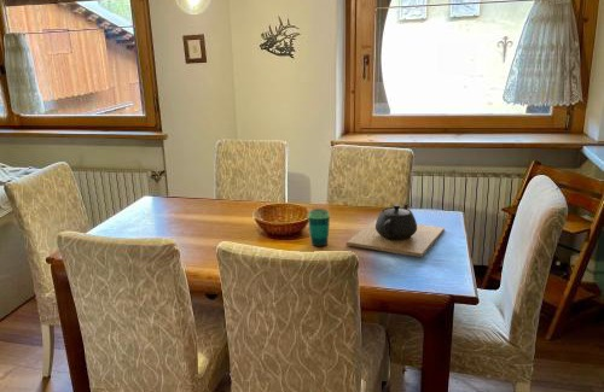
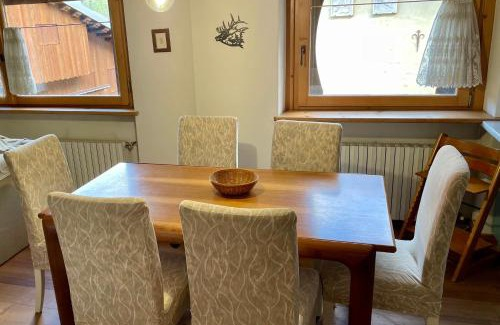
- cup (319, 227)
- teapot (396, 221)
